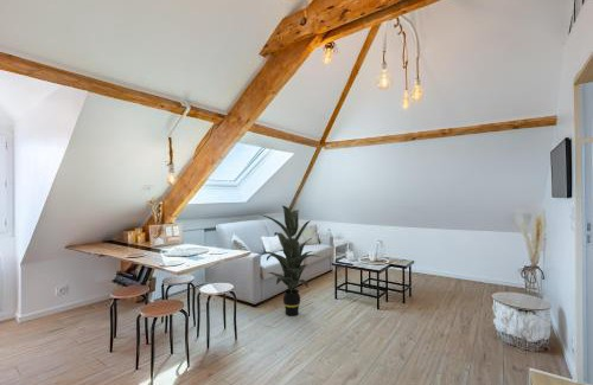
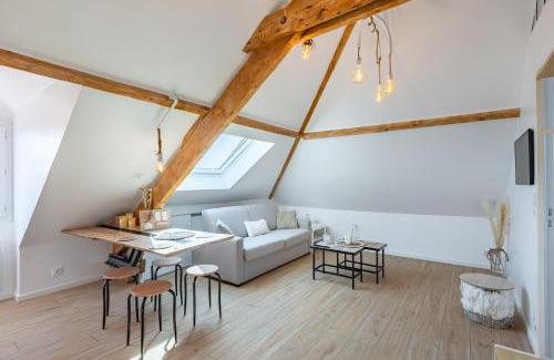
- indoor plant (287, 258)
